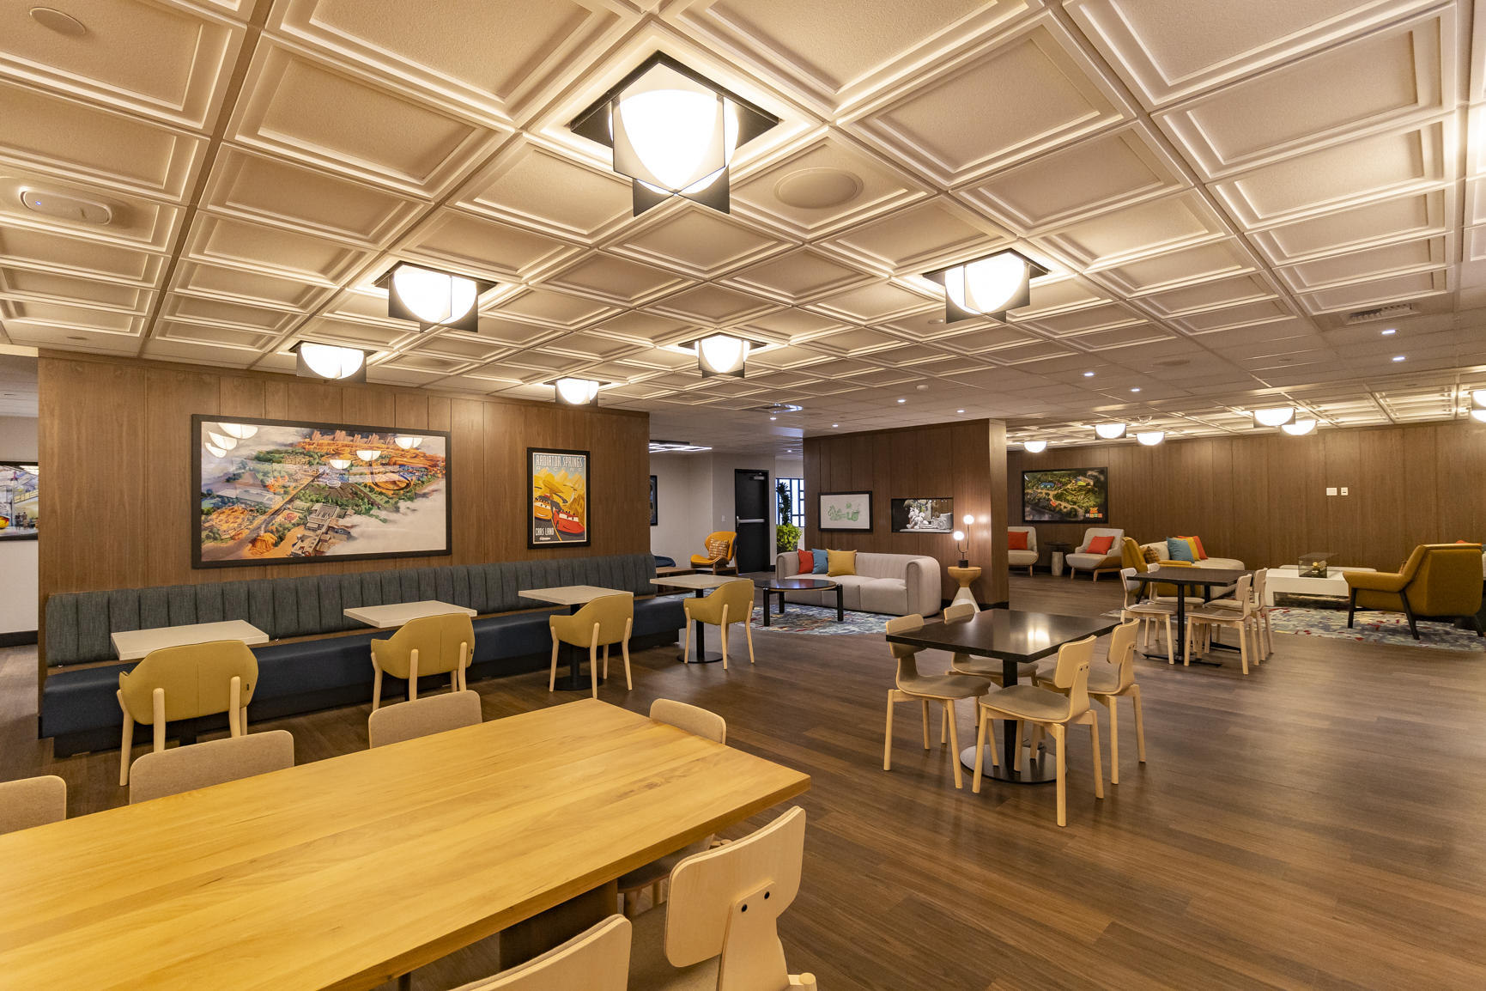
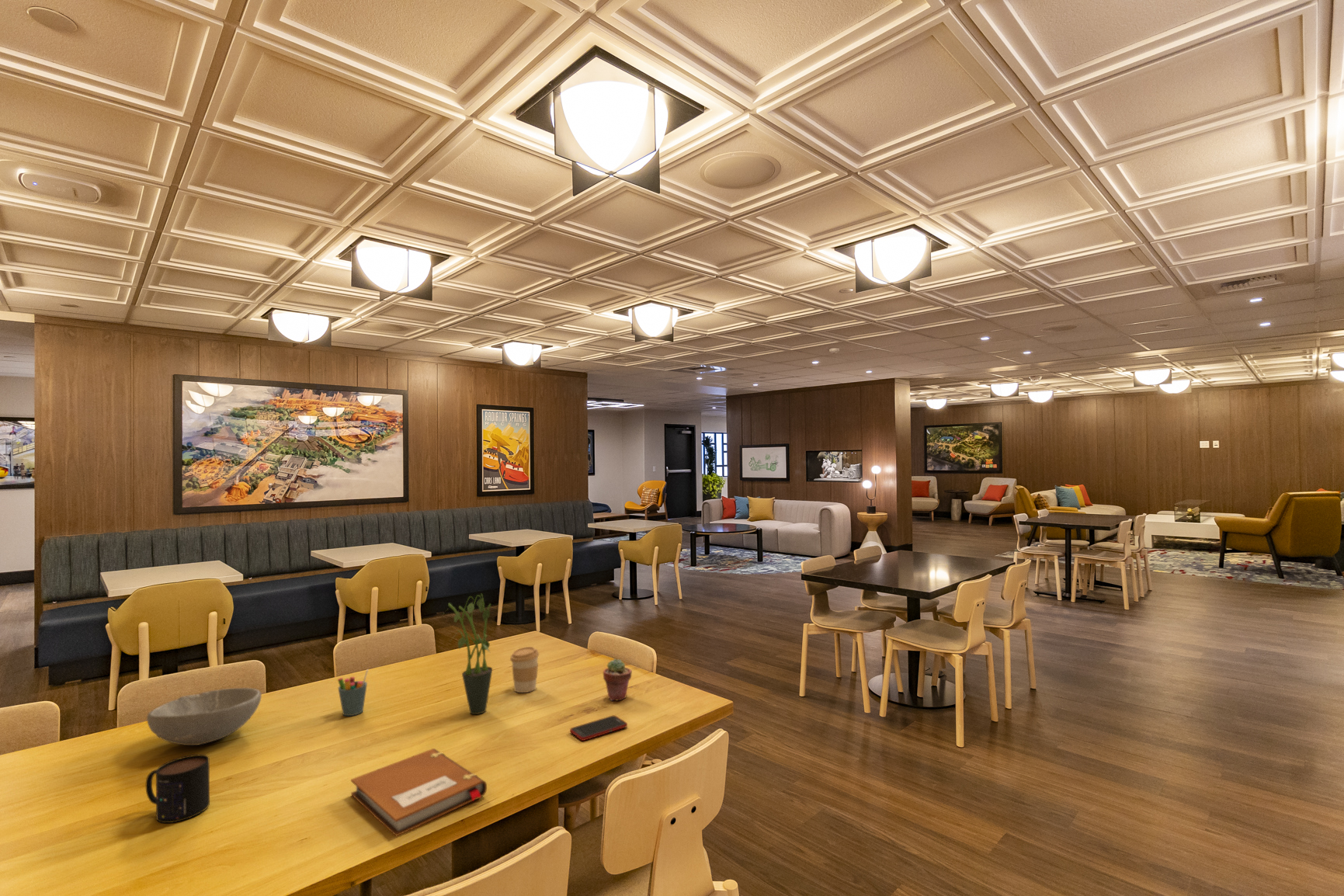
+ potted plant (470, 653)
+ pen holder (352, 692)
+ potted succulent (617, 678)
+ mug (174, 787)
+ notebook (420, 787)
+ cell phone (599, 728)
+ bowl (207, 718)
+ coffee cup (525, 669)
